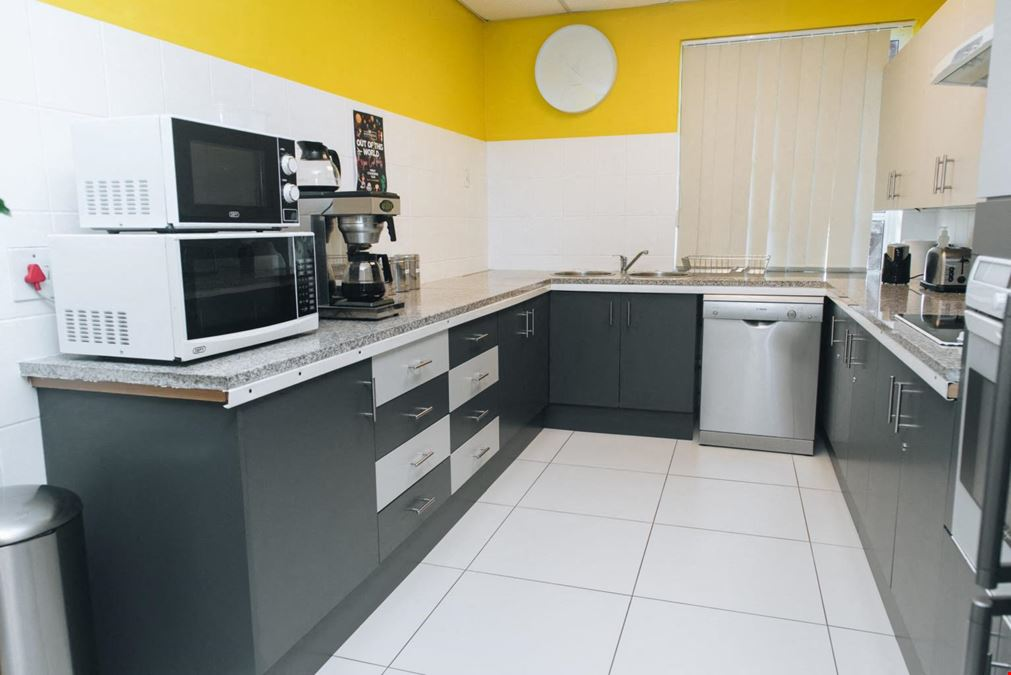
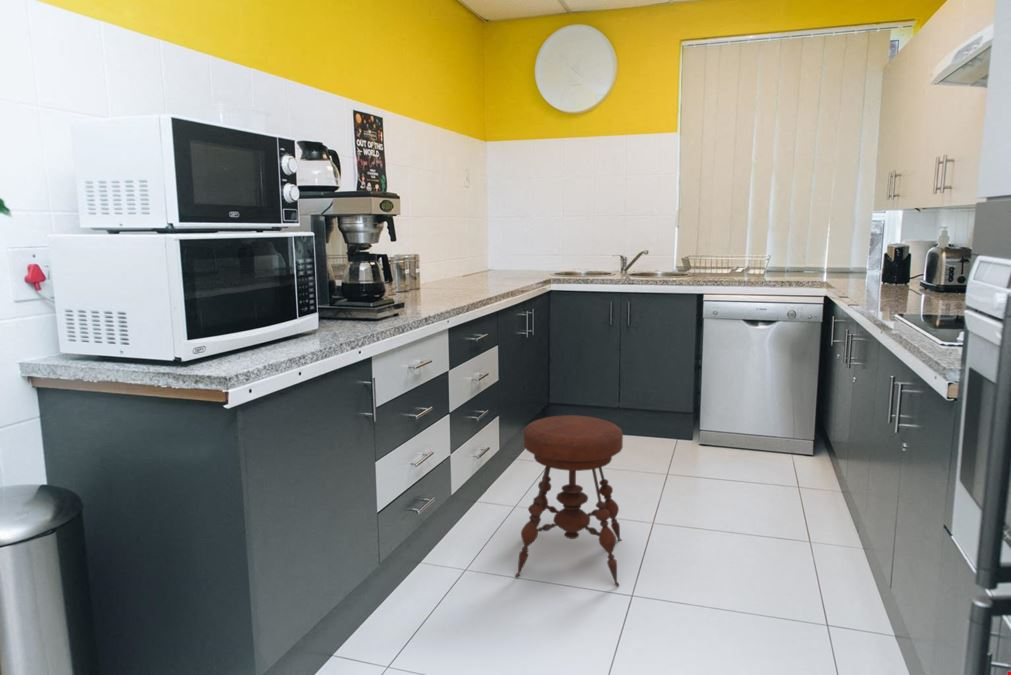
+ stool (572, 491)
